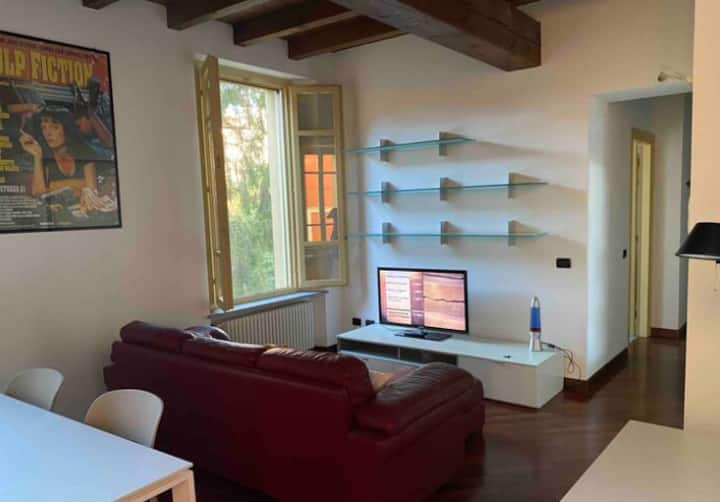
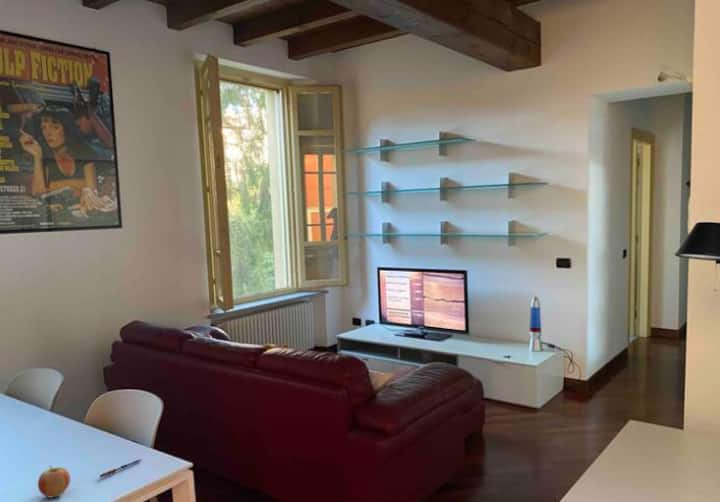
+ fruit (54, 481)
+ pen (121, 467)
